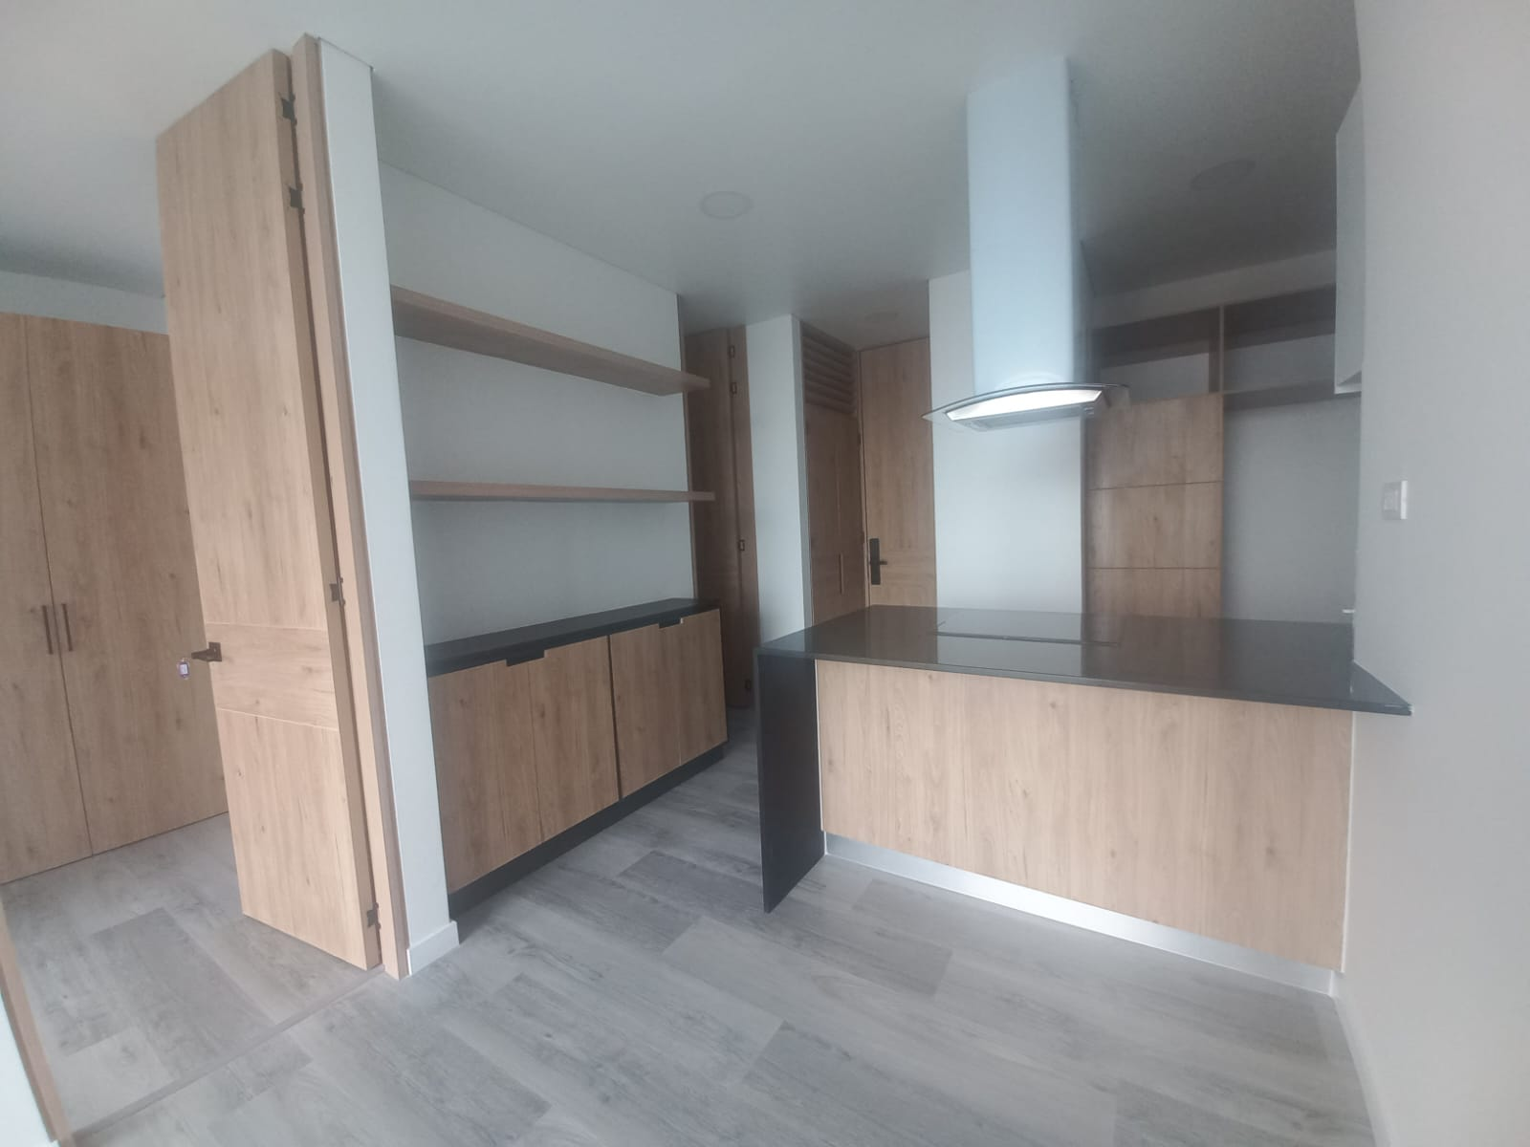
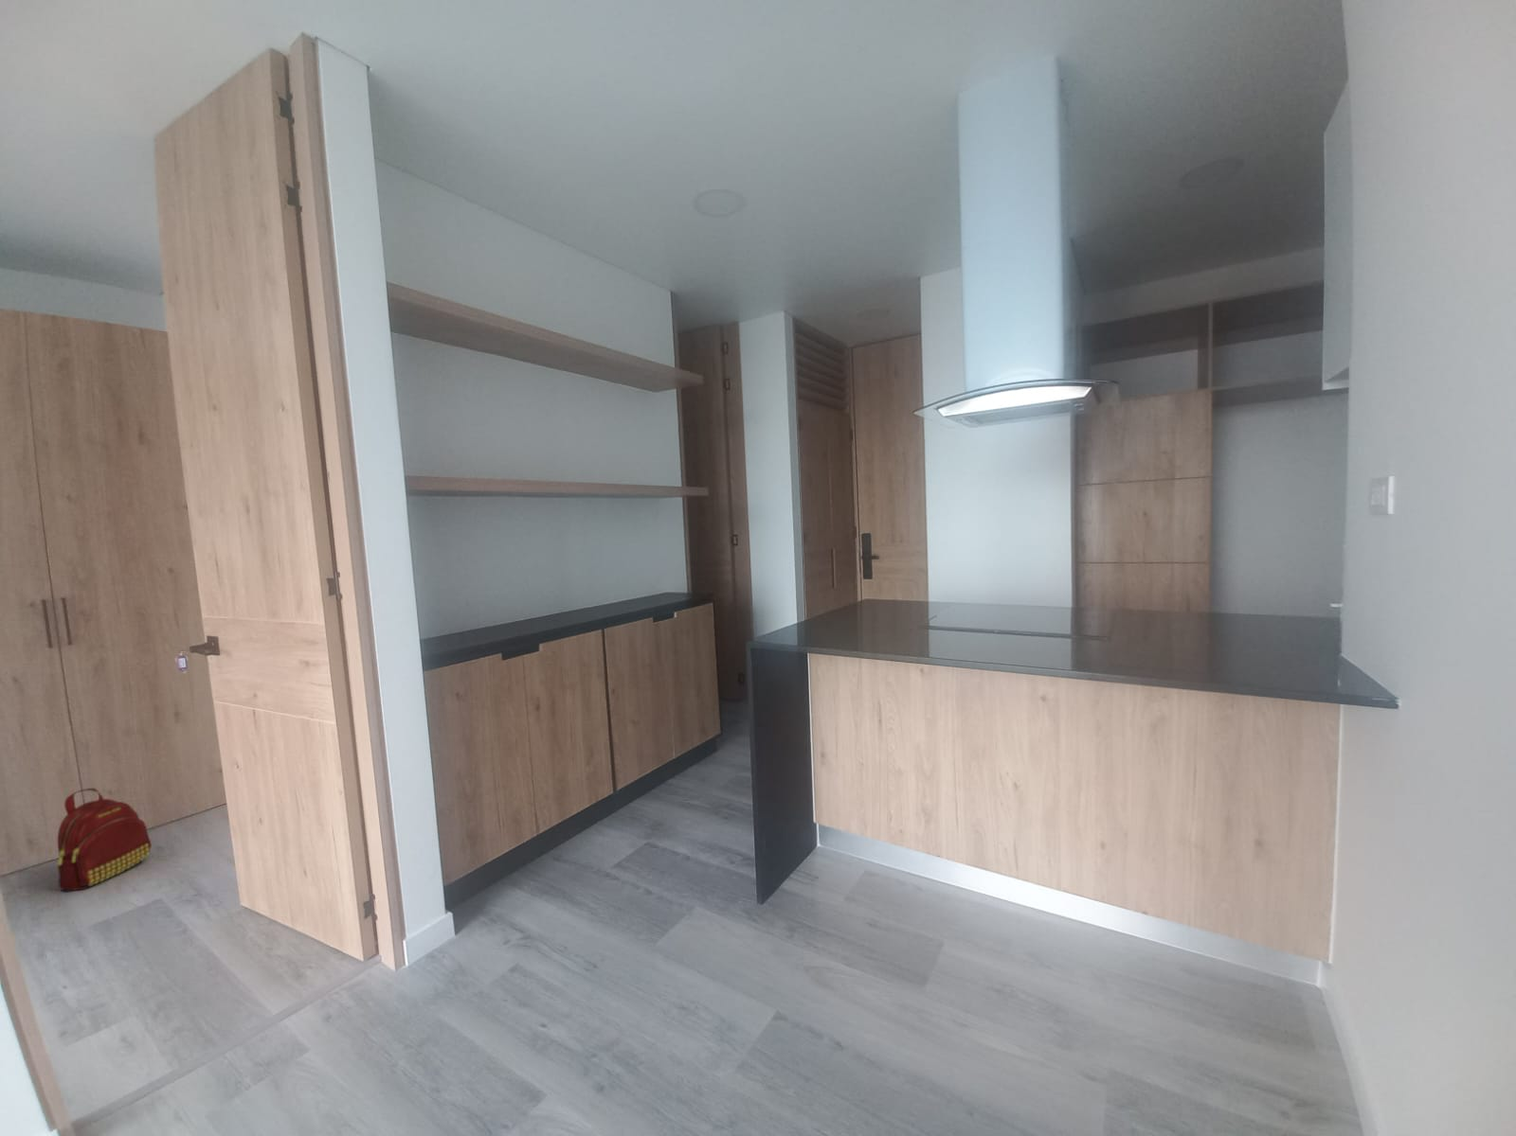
+ backpack (99, 832)
